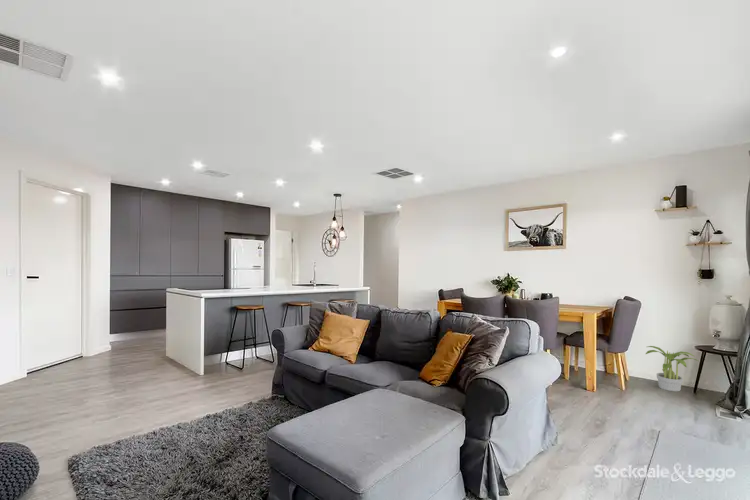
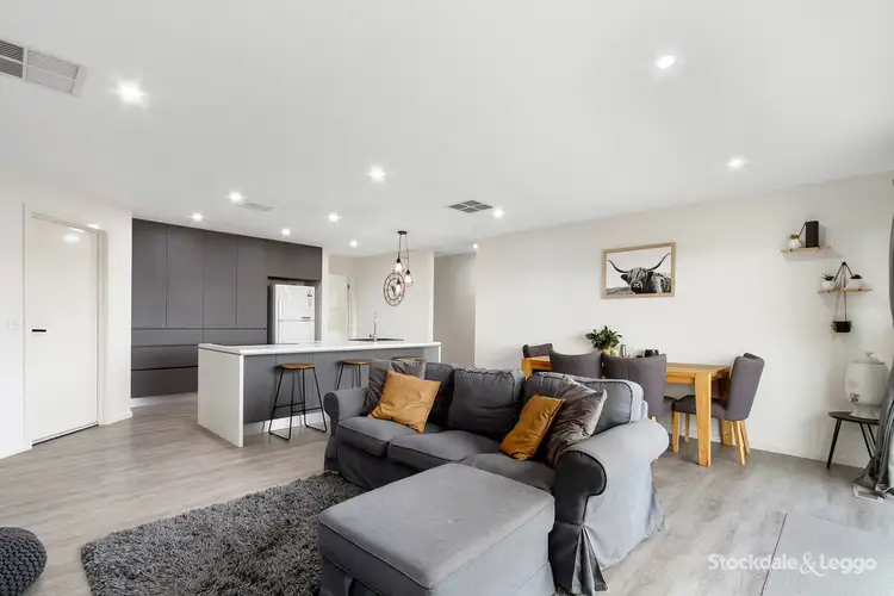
- potted plant (670, 369)
